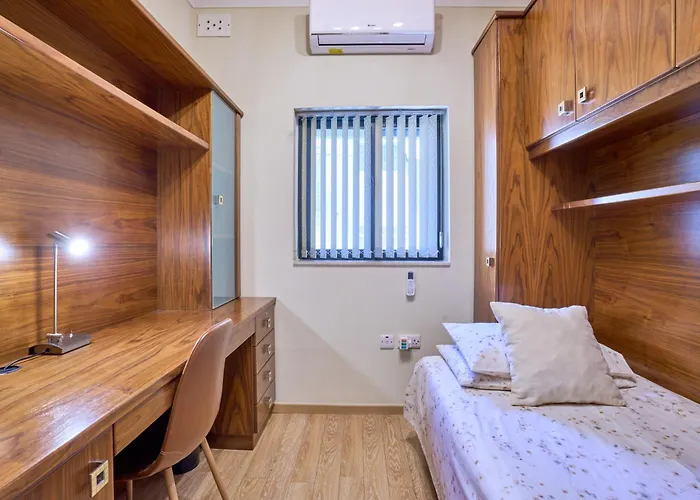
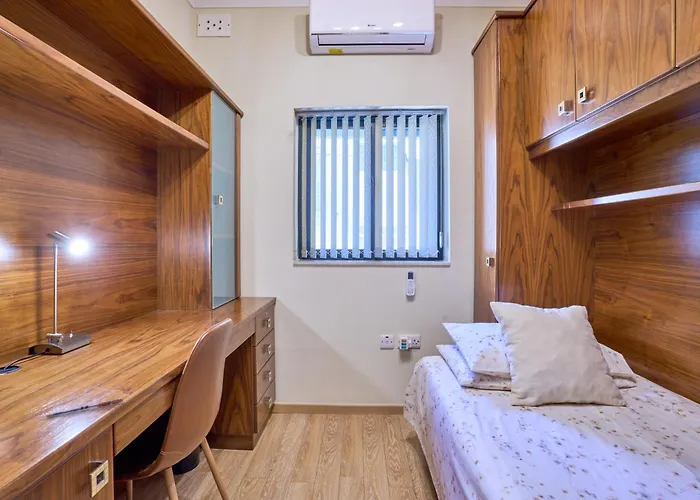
+ pen (86, 407)
